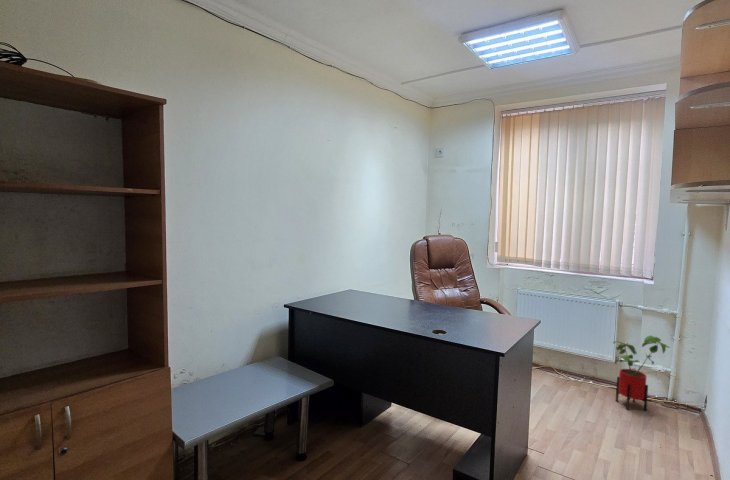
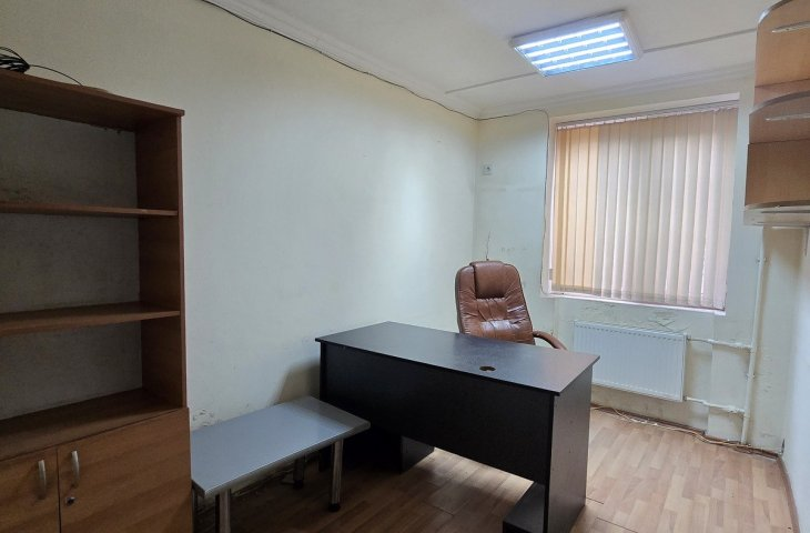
- house plant (636, 370)
